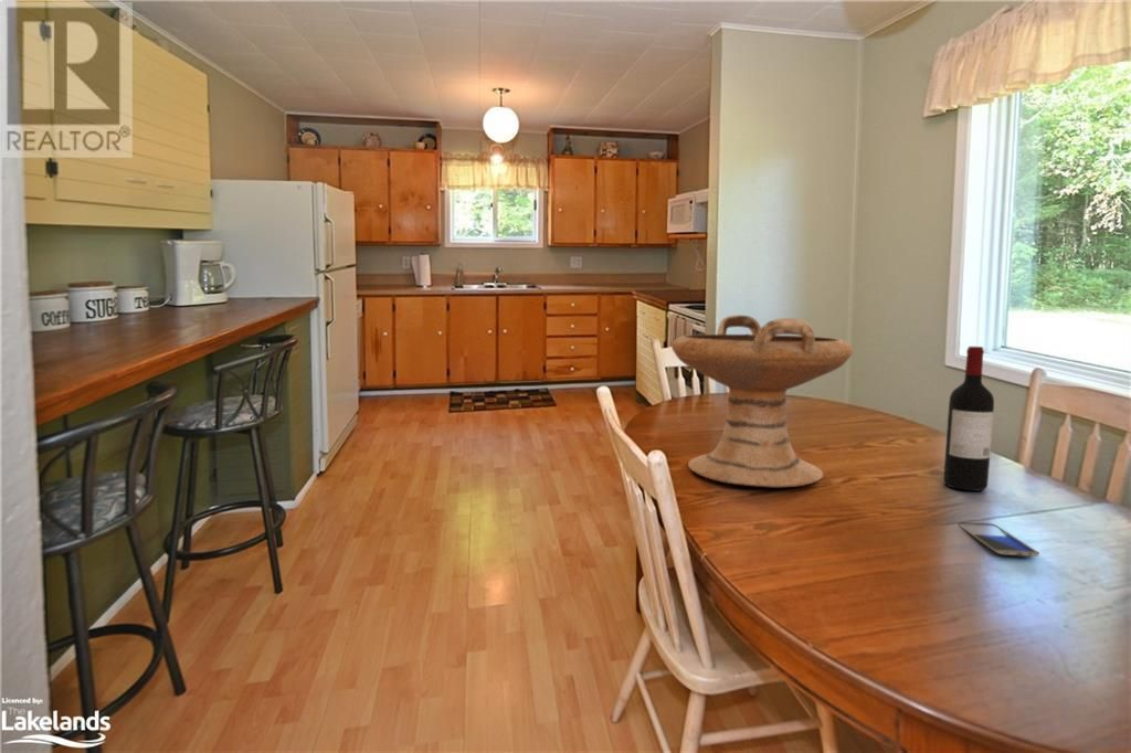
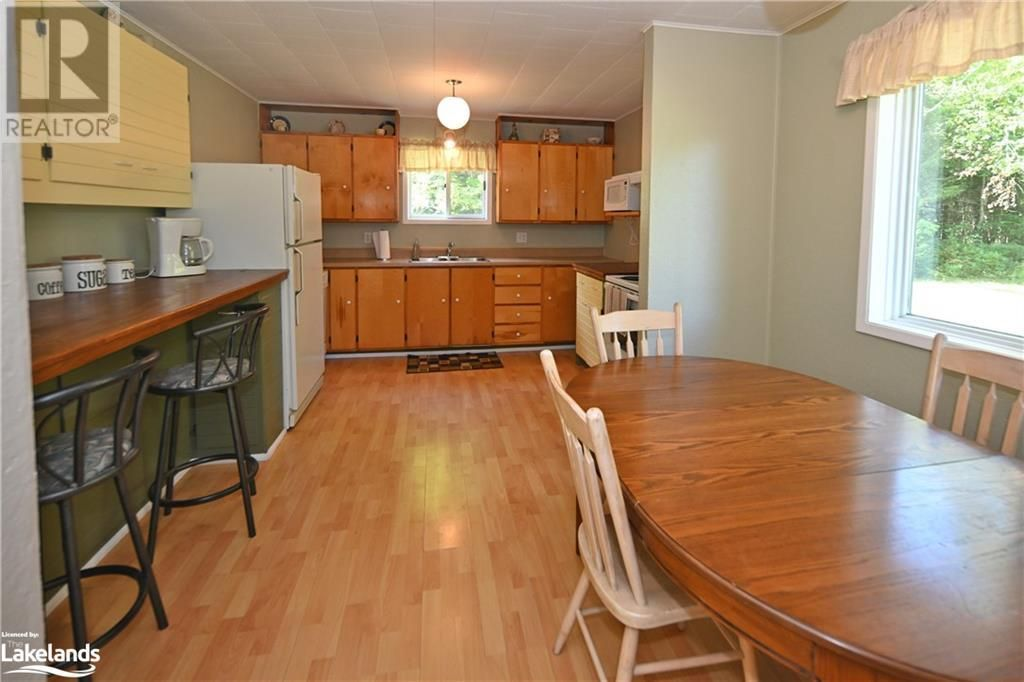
- smartphone (995, 538)
- decorative bowl (757, 394)
- wine bottle (970, 417)
